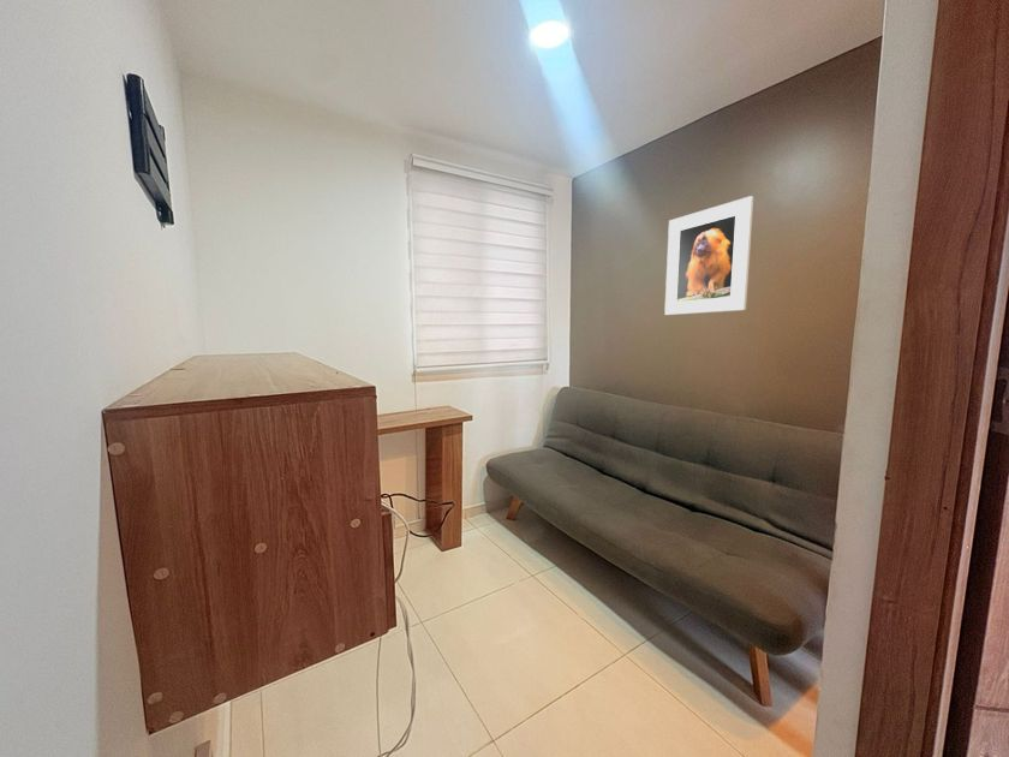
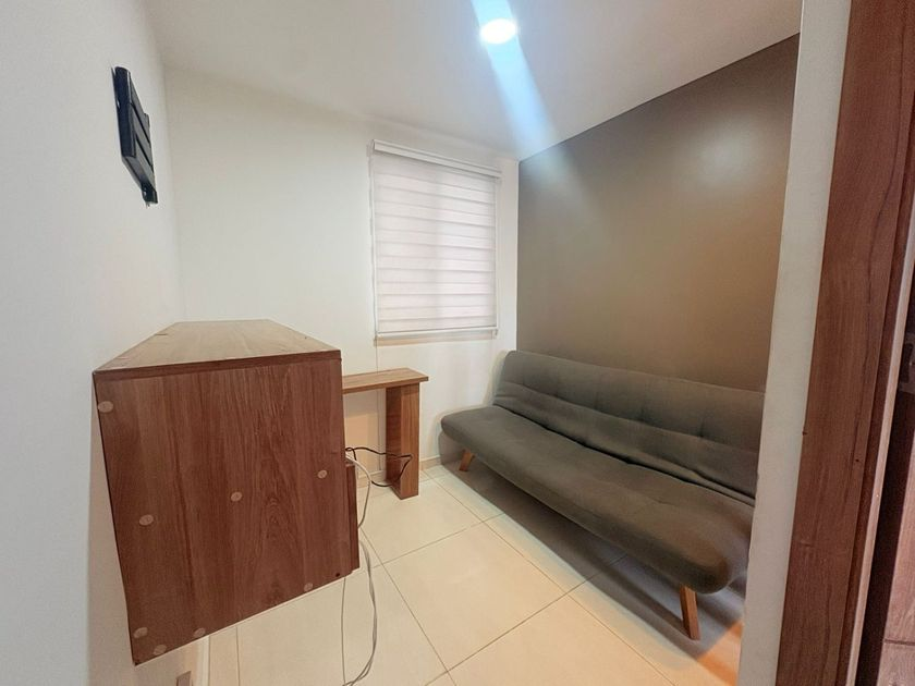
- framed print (704, 262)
